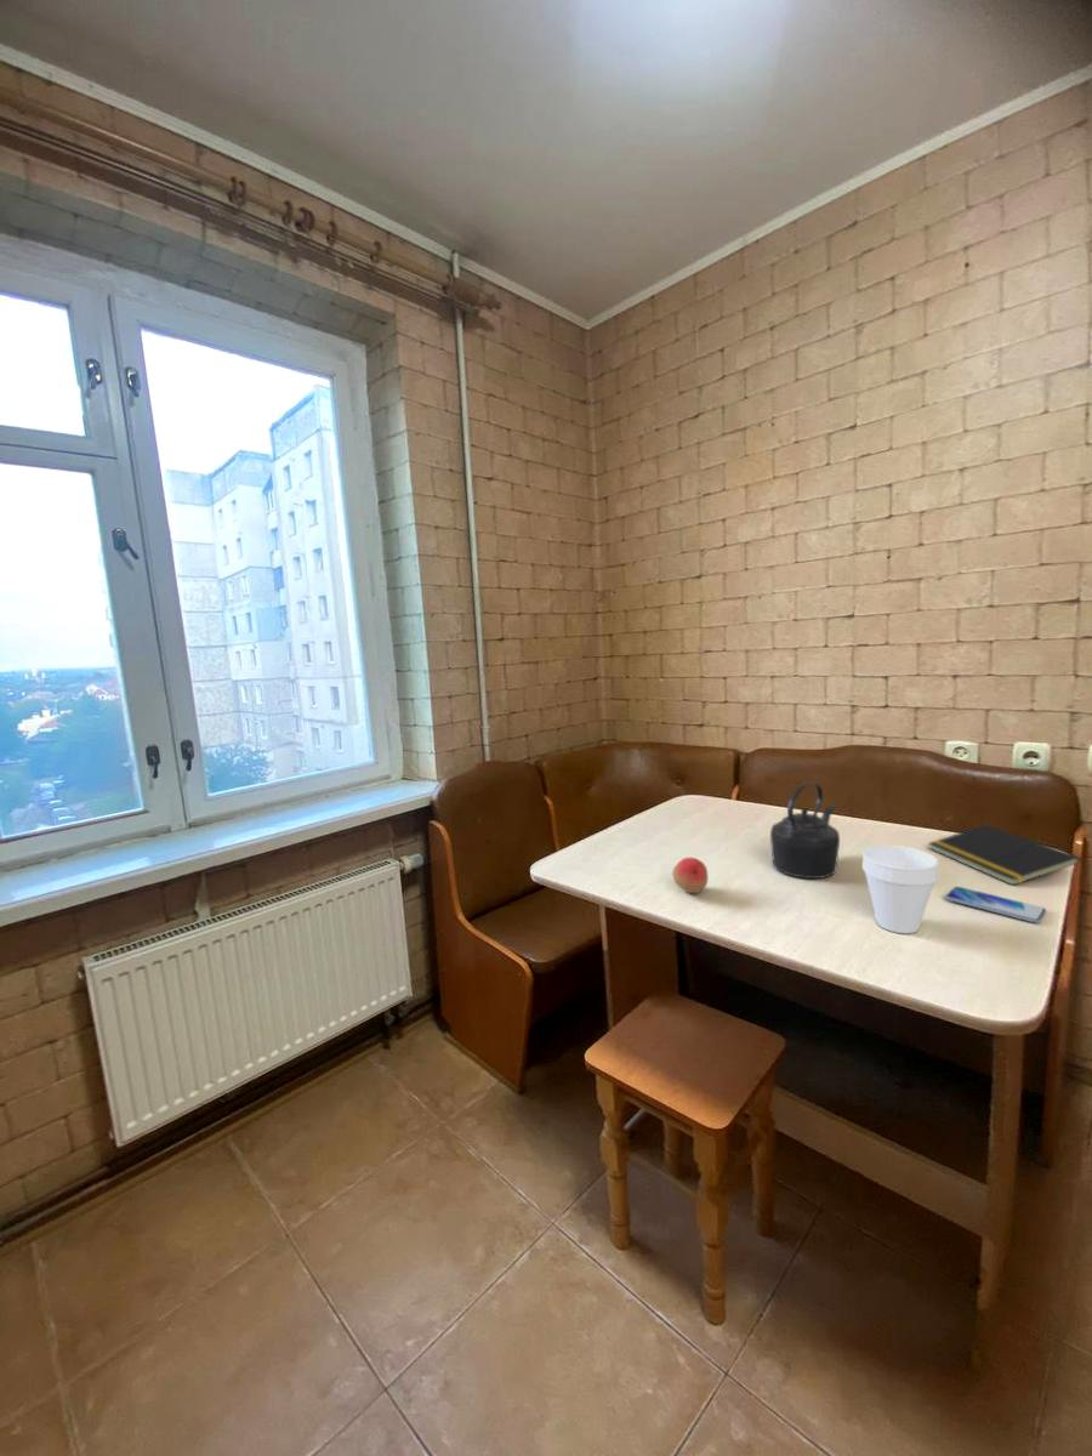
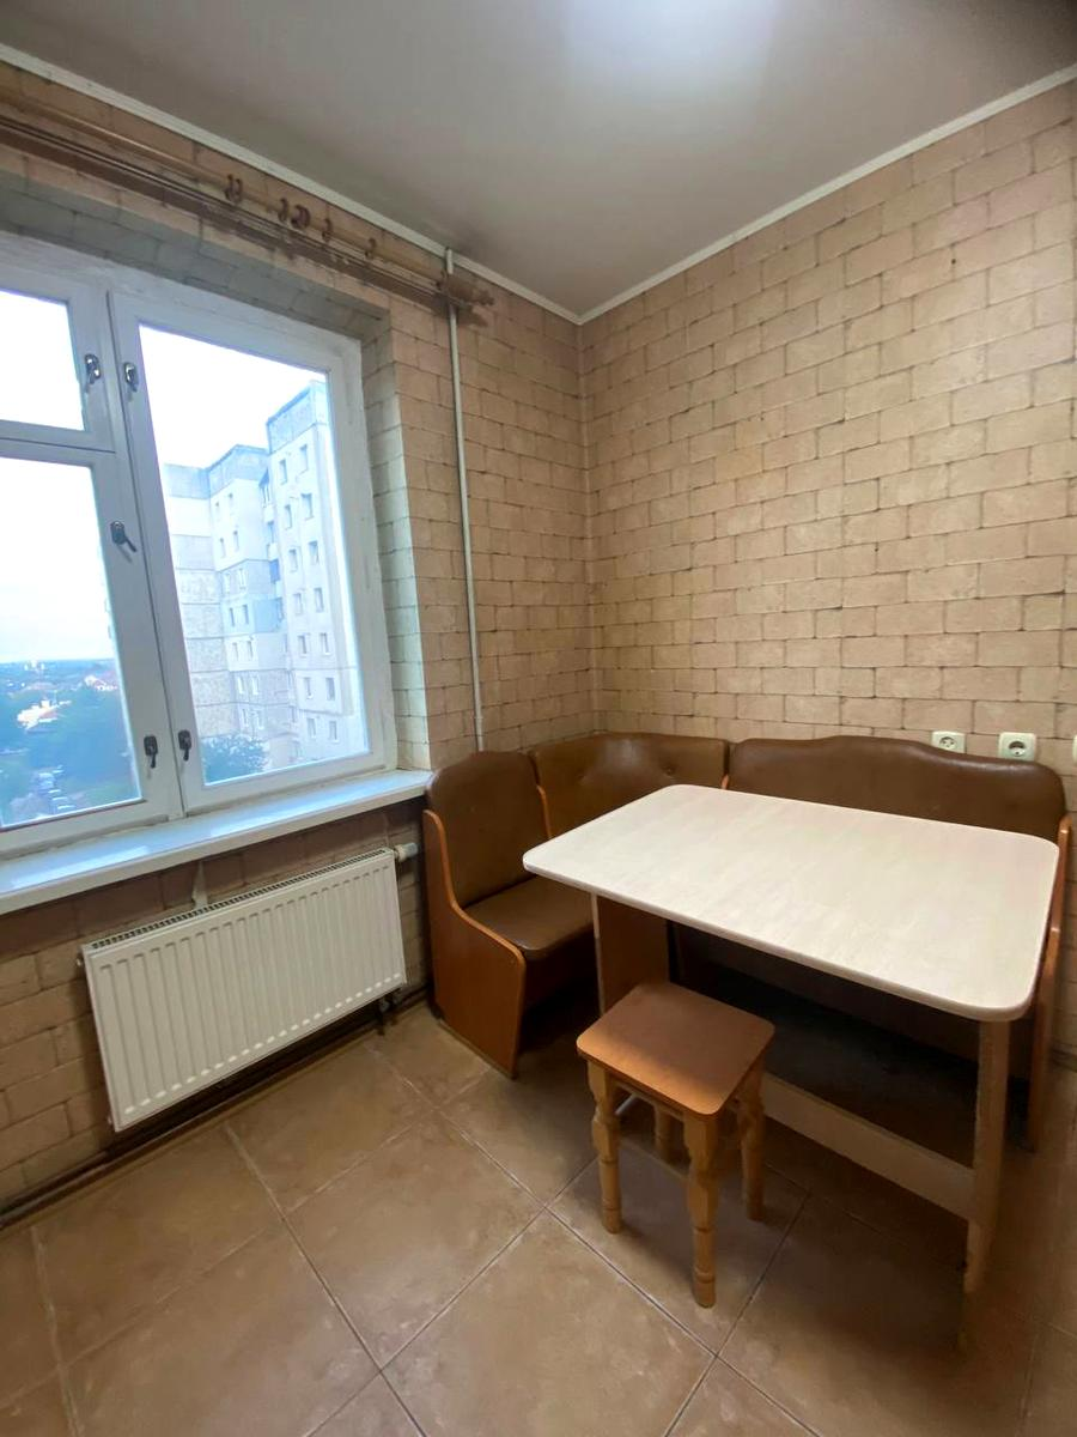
- smartphone (994, 903)
- fruit (690, 875)
- notepad (997, 852)
- kettle (811, 821)
- cup (898, 891)
